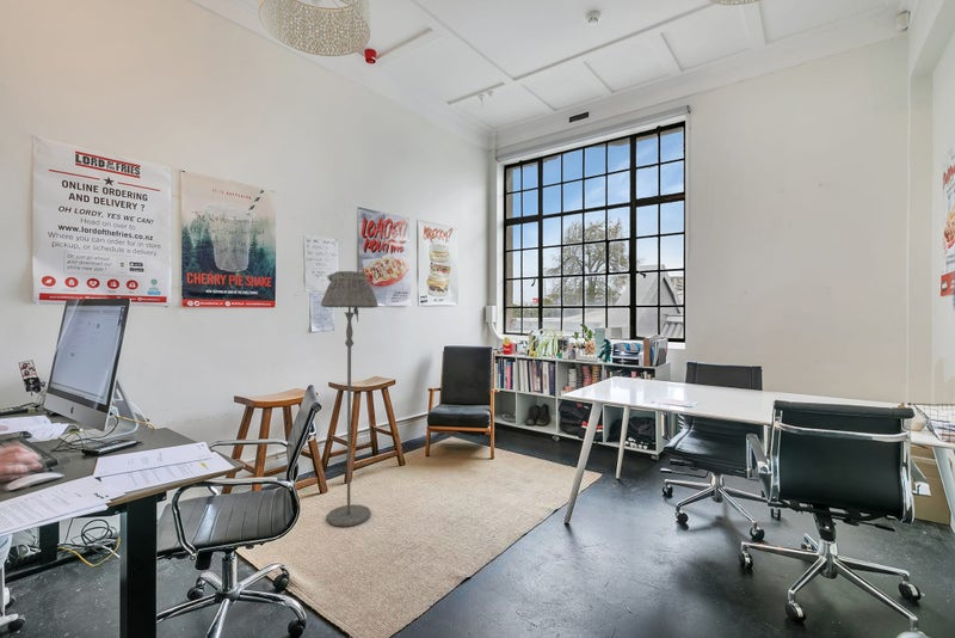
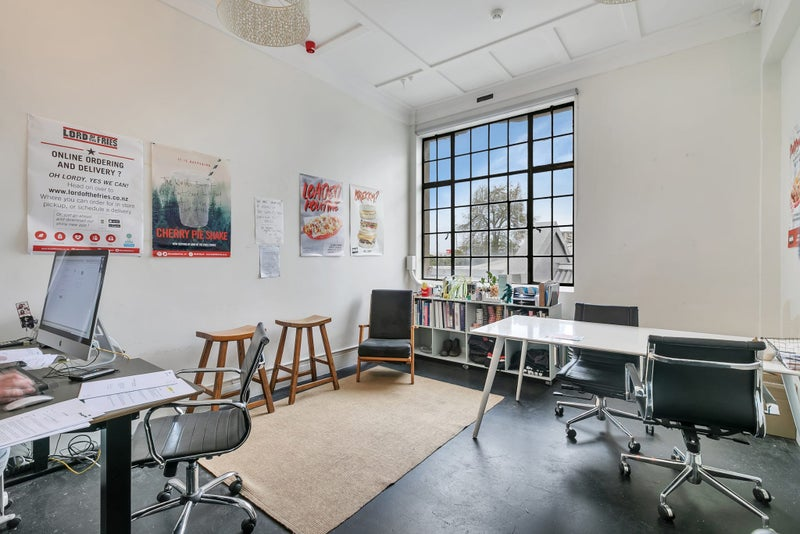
- floor lamp (349, 394)
